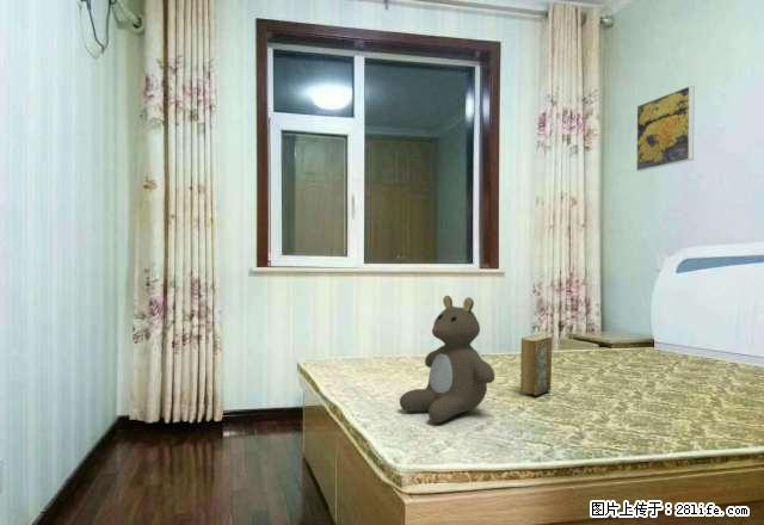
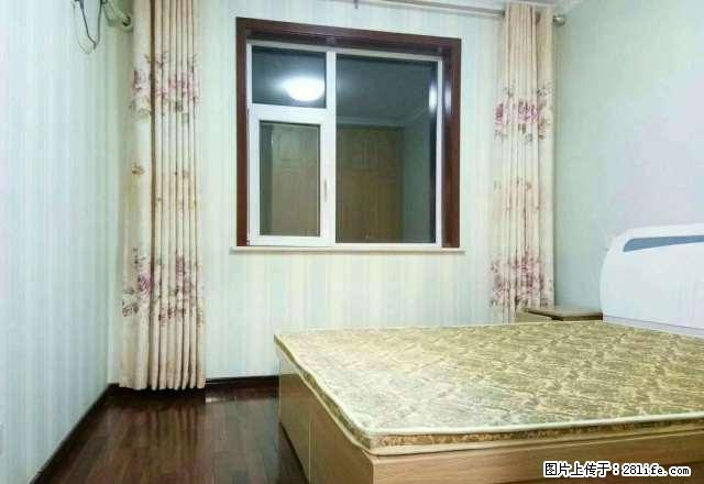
- teddy bear (444, 354)
- hardback book (538, 365)
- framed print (663, 131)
